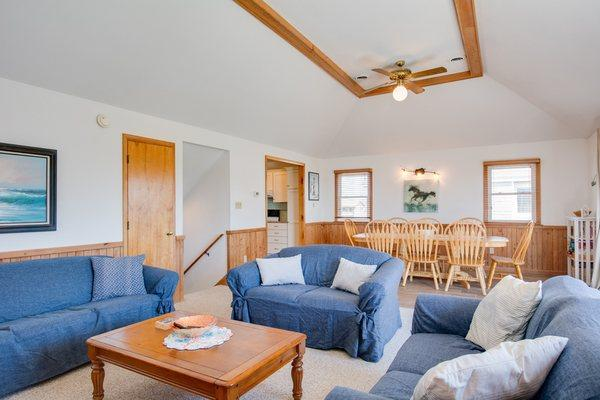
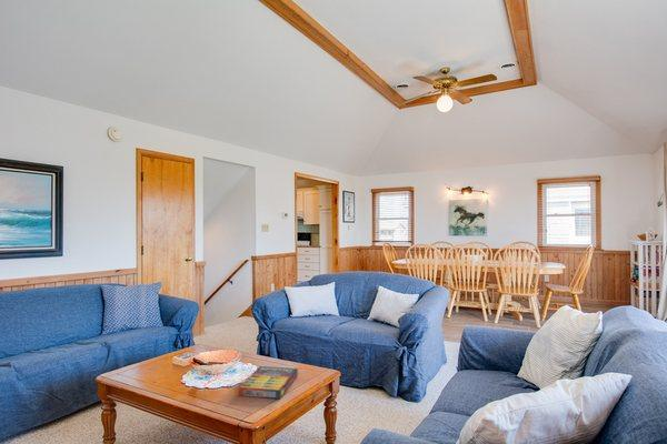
+ game compilation box (269, 381)
